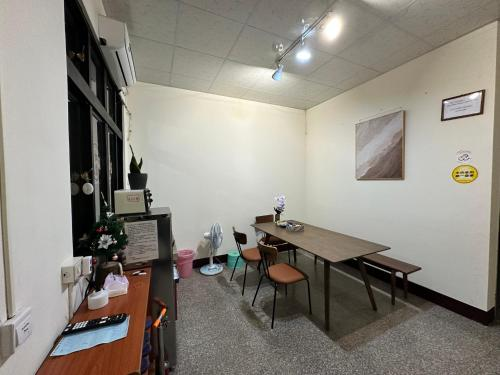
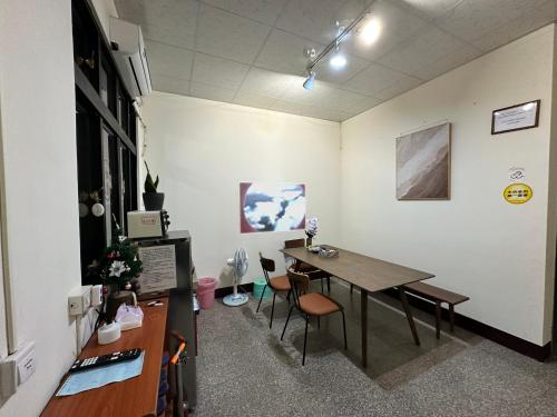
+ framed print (274, 207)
